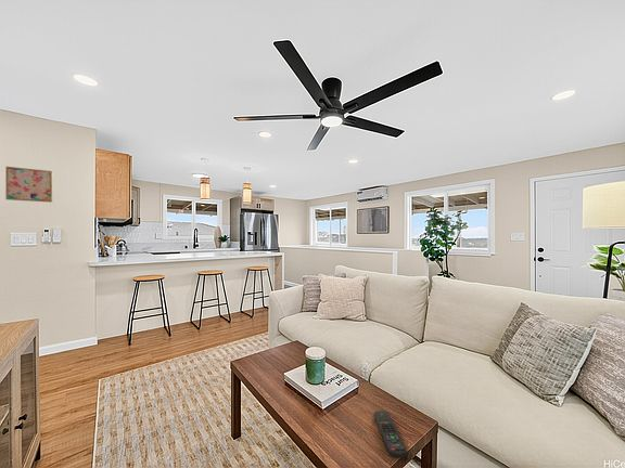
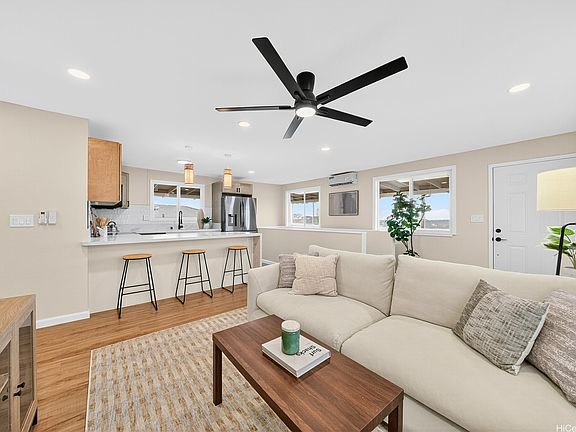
- remote control (388, 431)
- wall art (29, 184)
